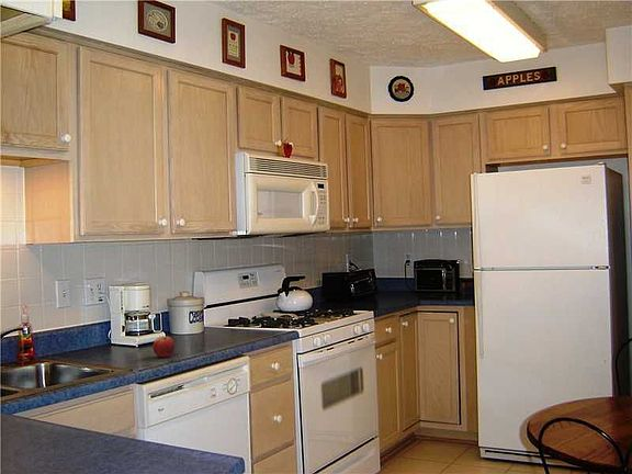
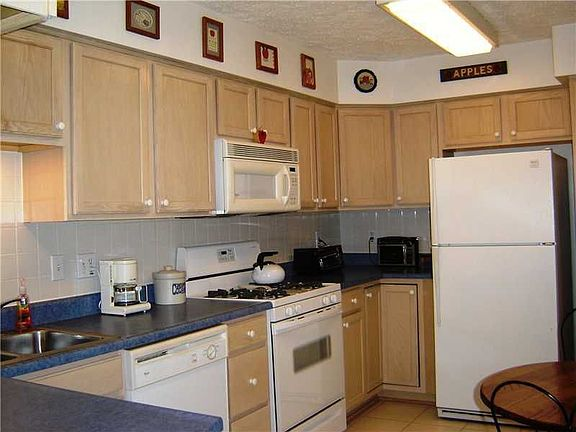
- fruit (163, 347)
